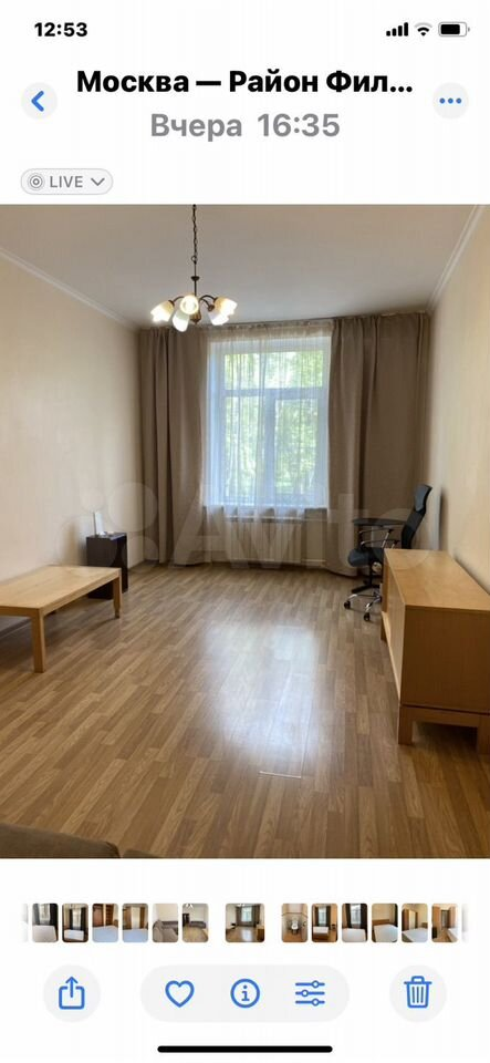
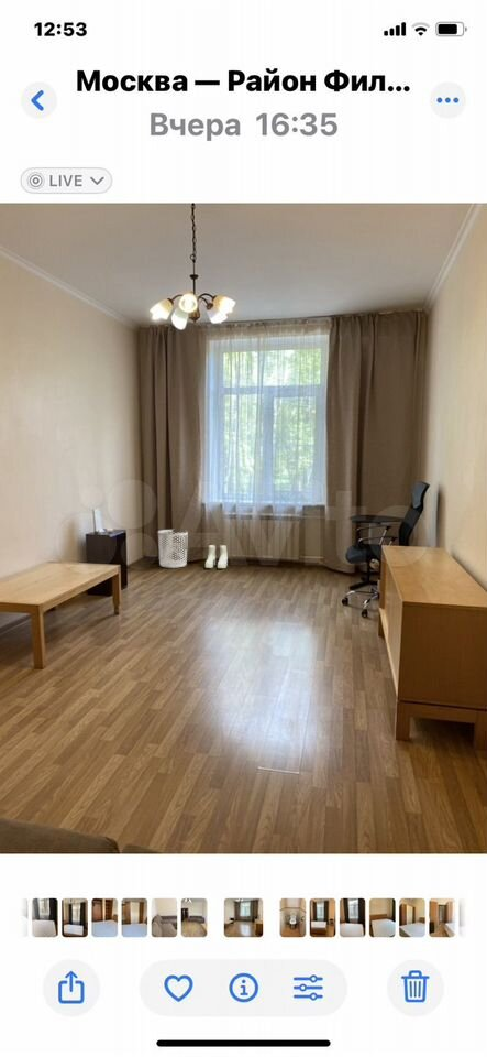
+ boots (214, 556)
+ waste bin (173, 548)
